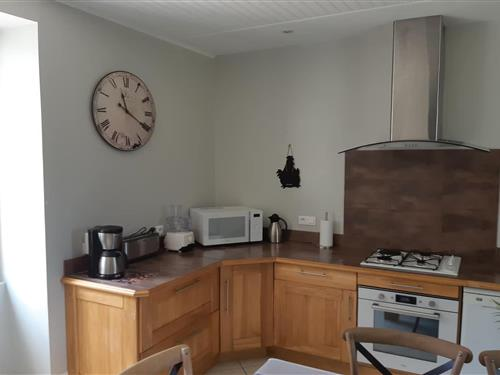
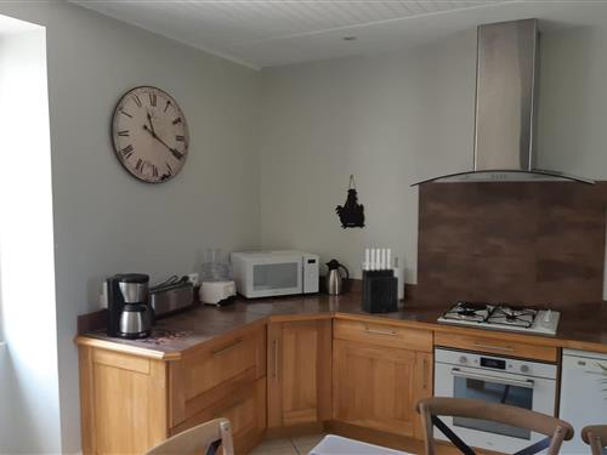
+ knife block (380, 280)
